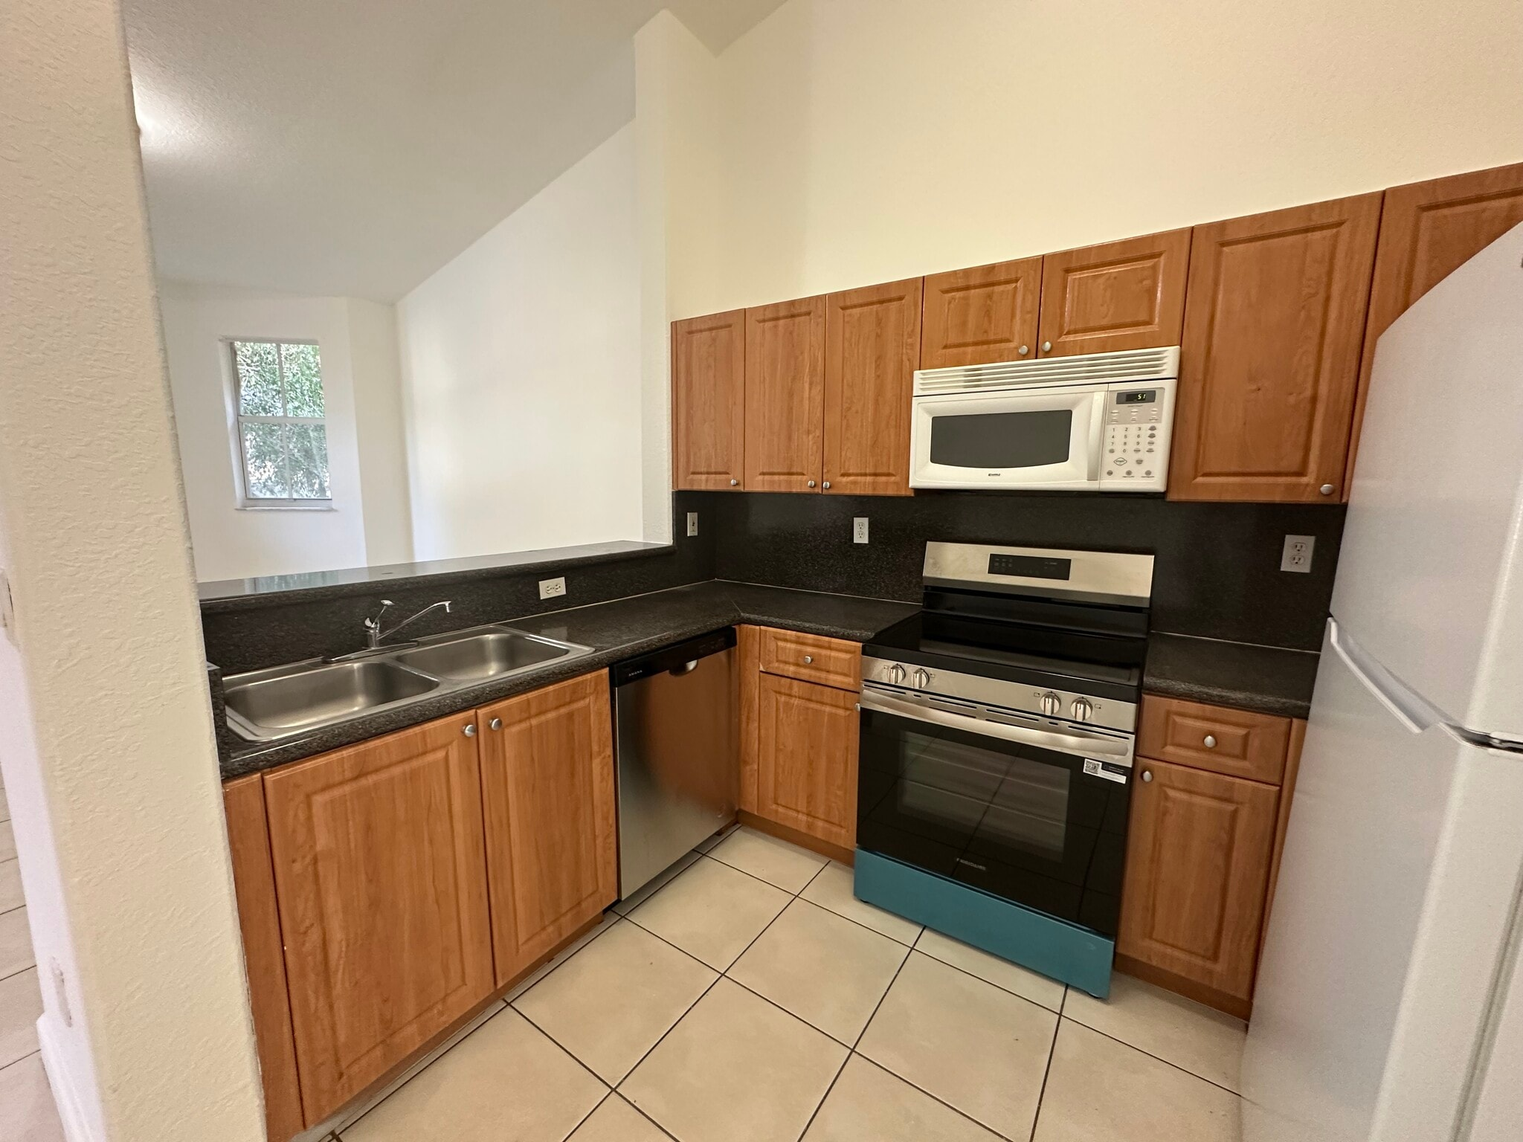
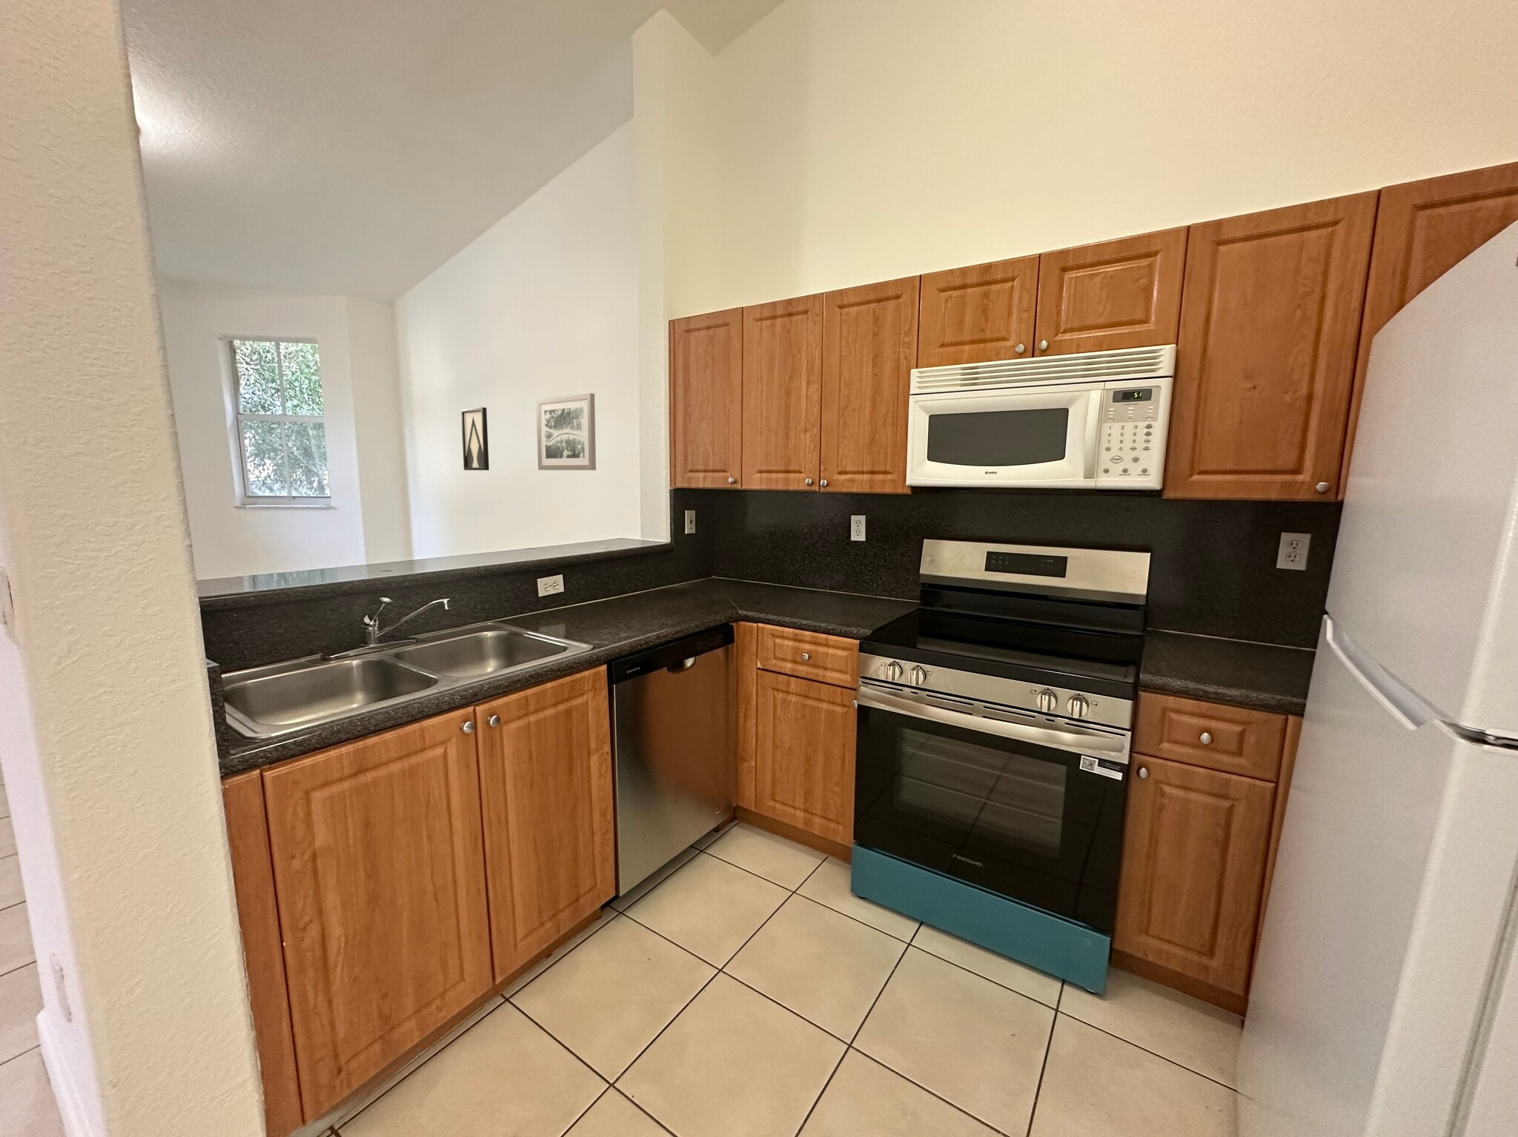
+ wall art (475, 440)
+ wall art (565, 434)
